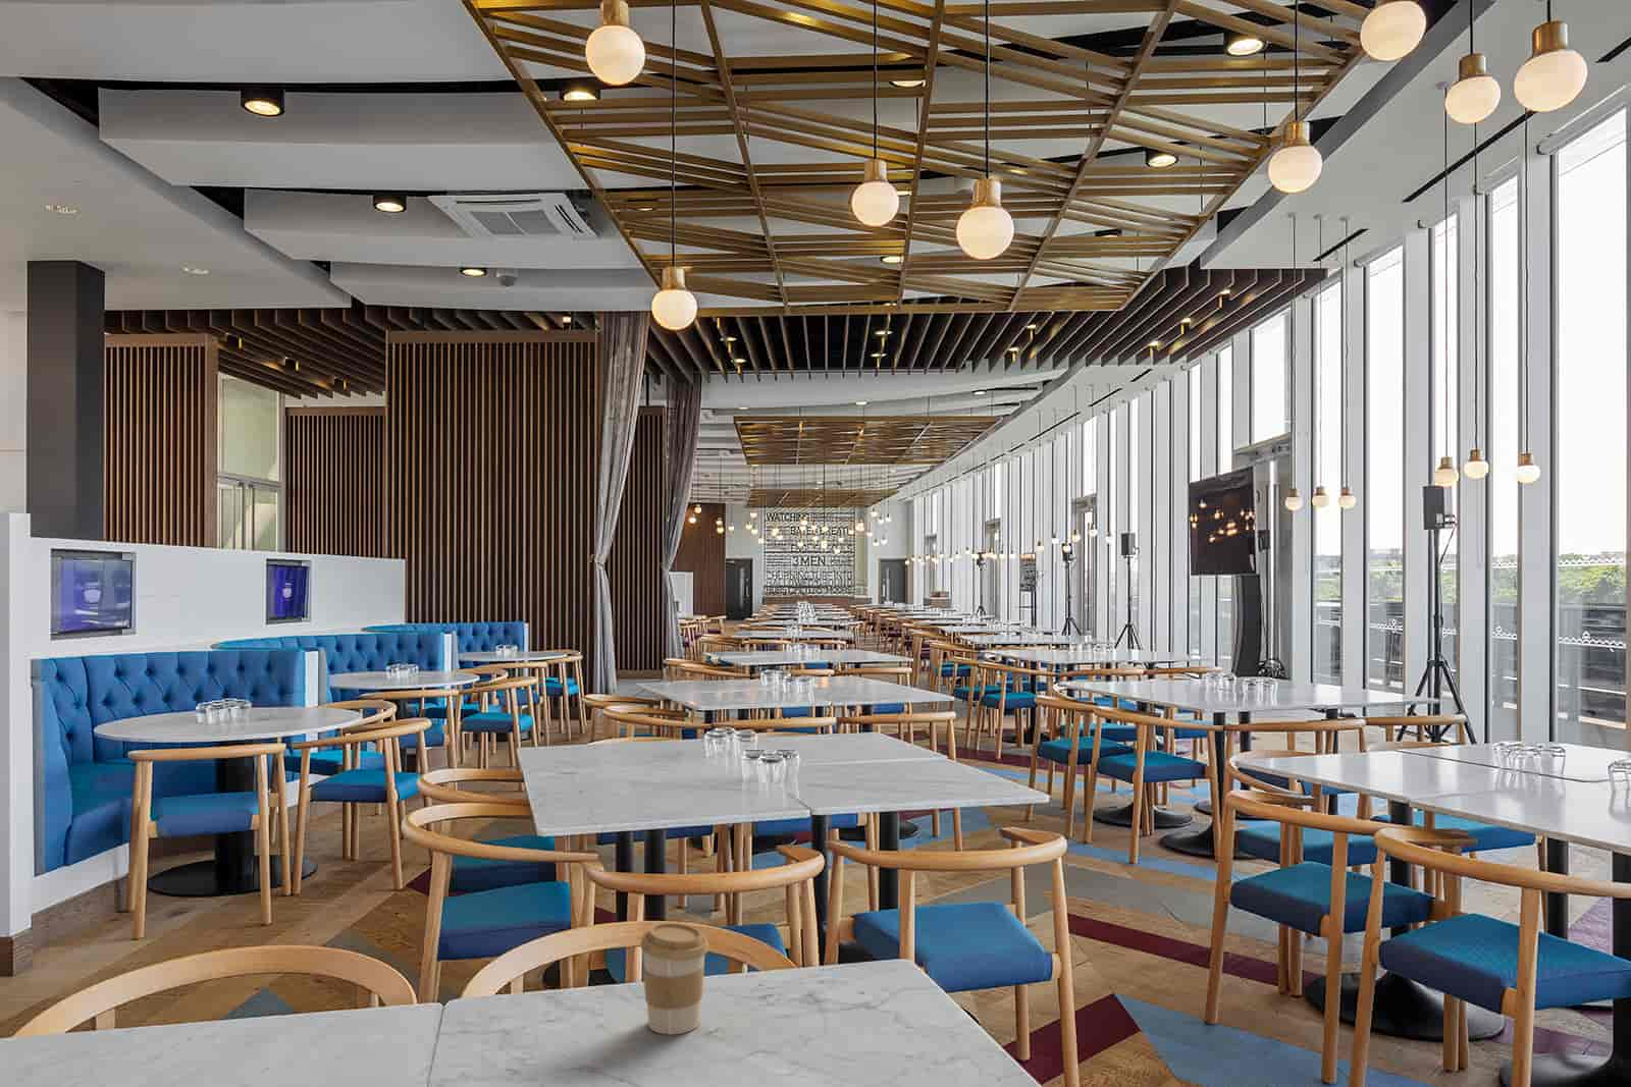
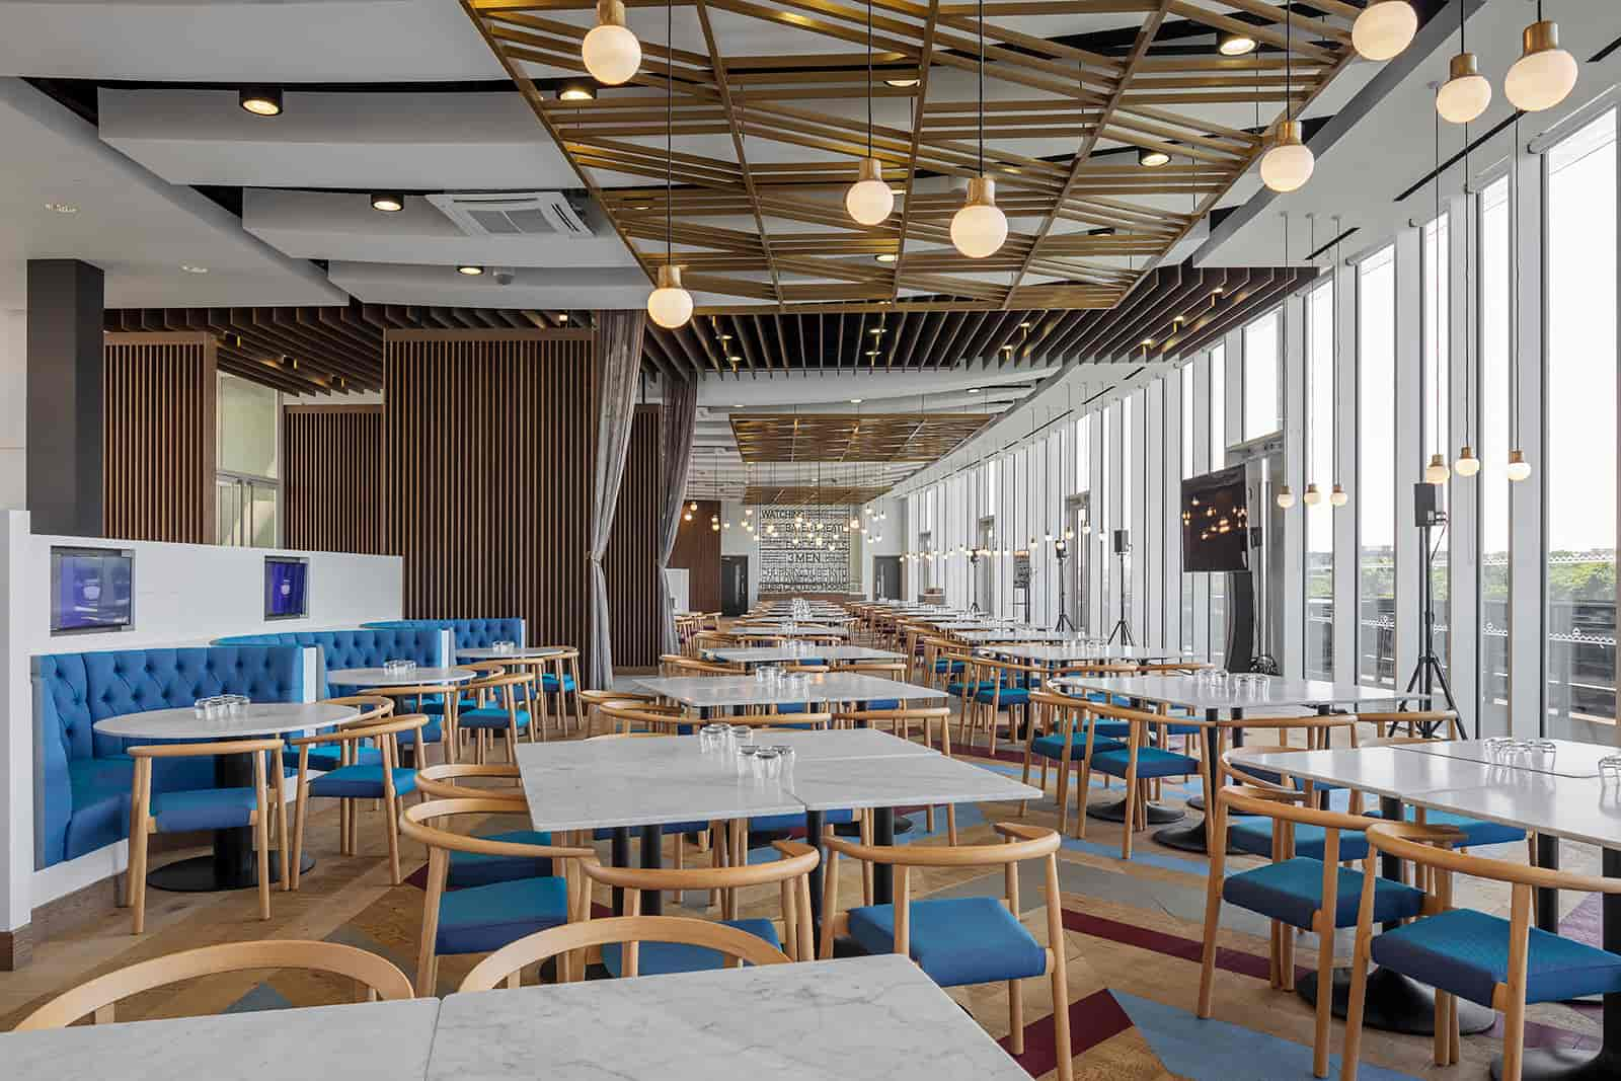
- coffee cup (674, 975)
